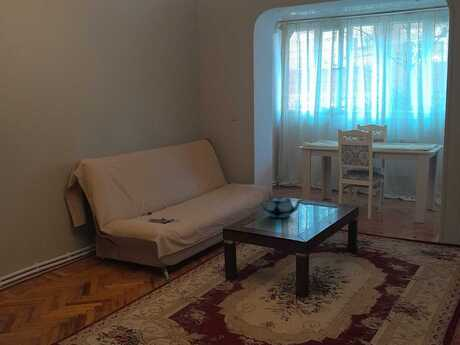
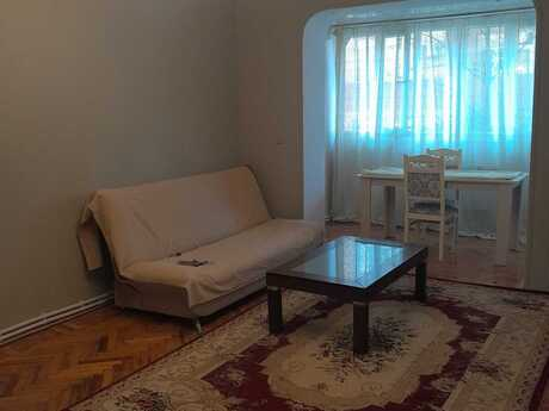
- teapot (281, 205)
